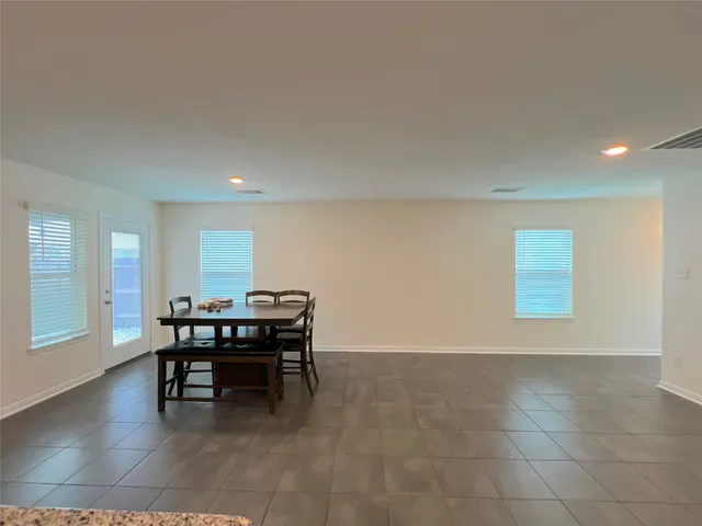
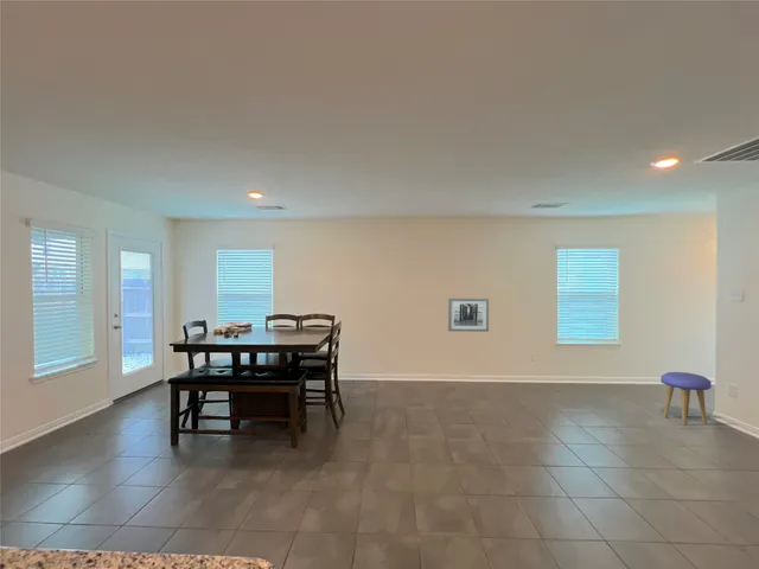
+ wall art (467, 314)
+ stool (684, 397)
